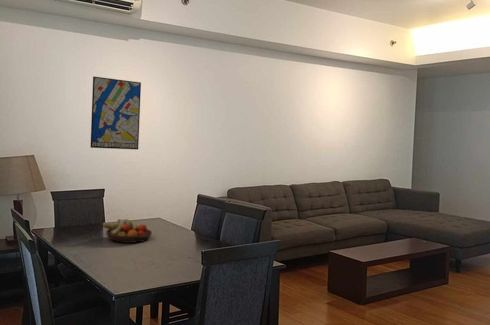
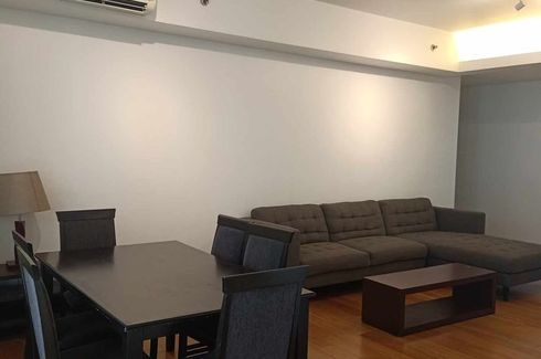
- wall art (116, 114)
- fruit bowl (128, 229)
